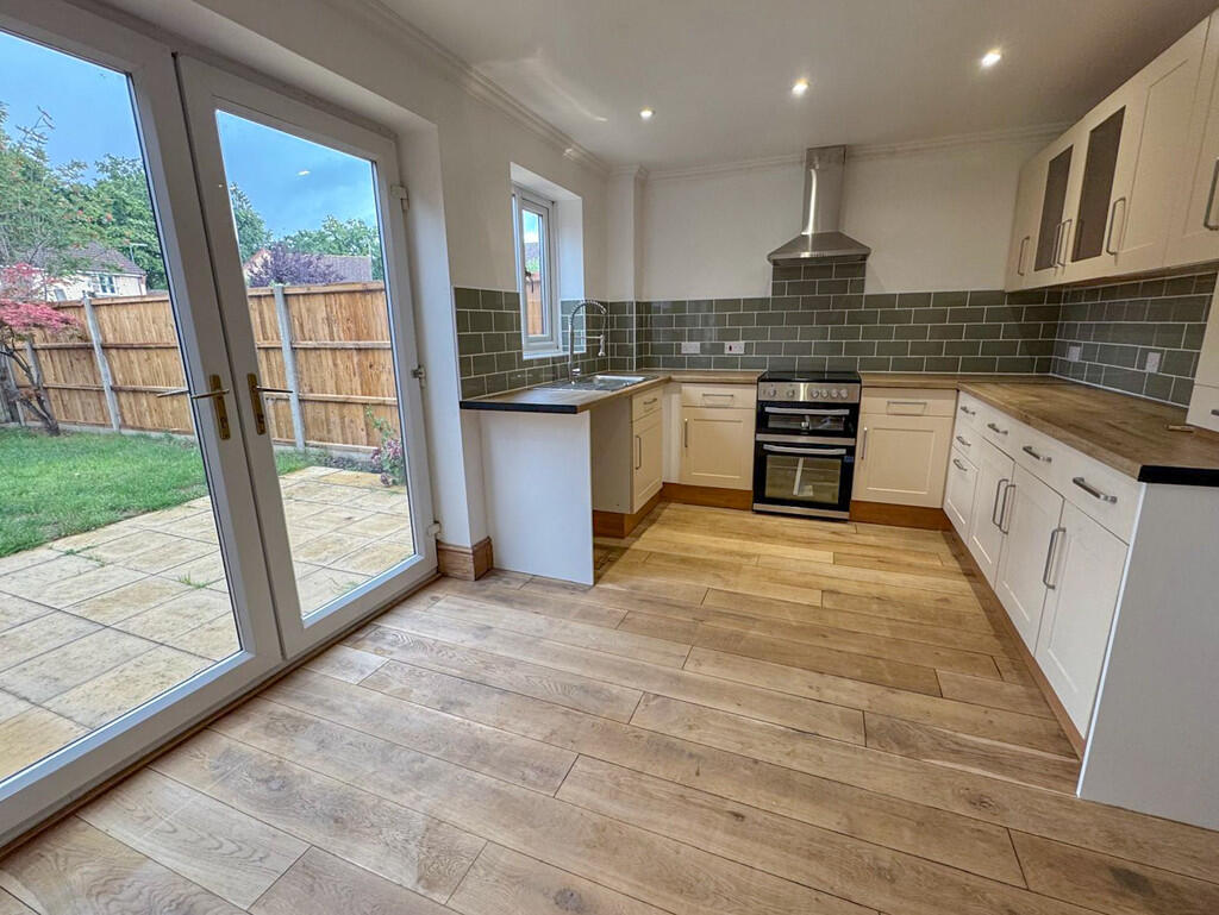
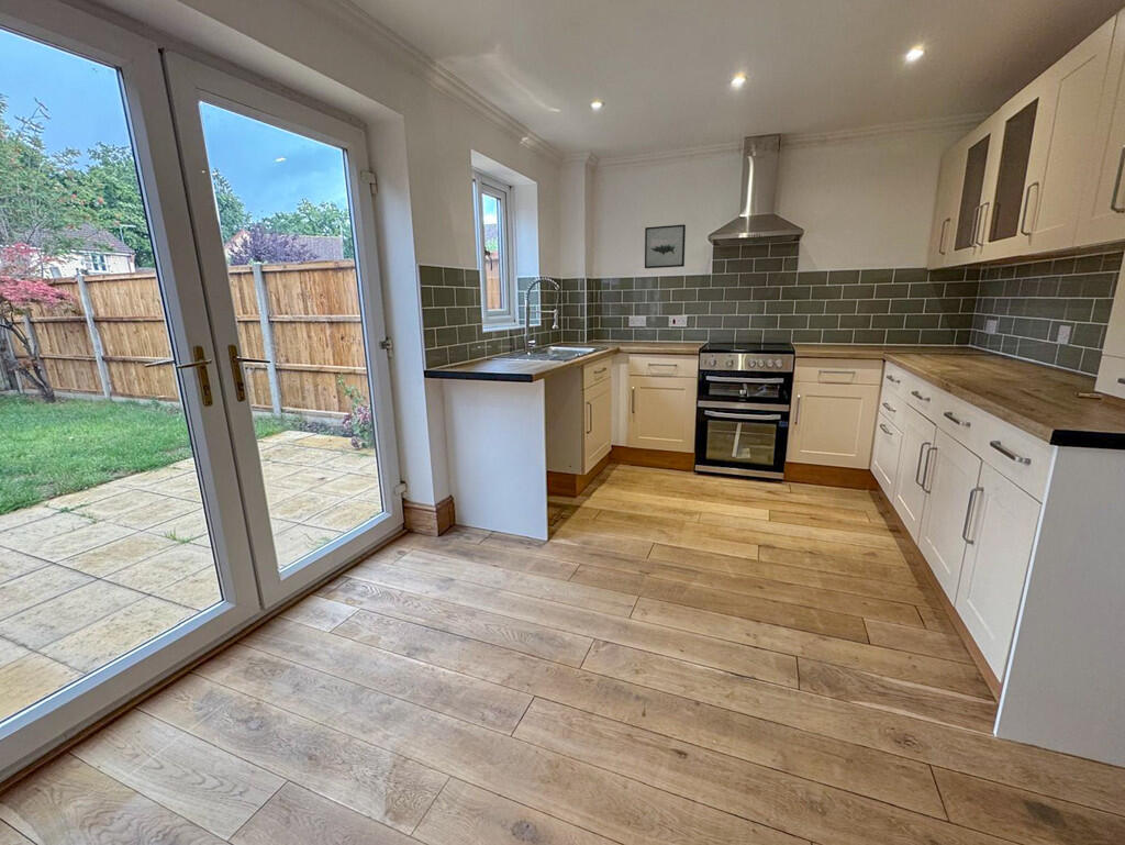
+ wall art (665, 246)
